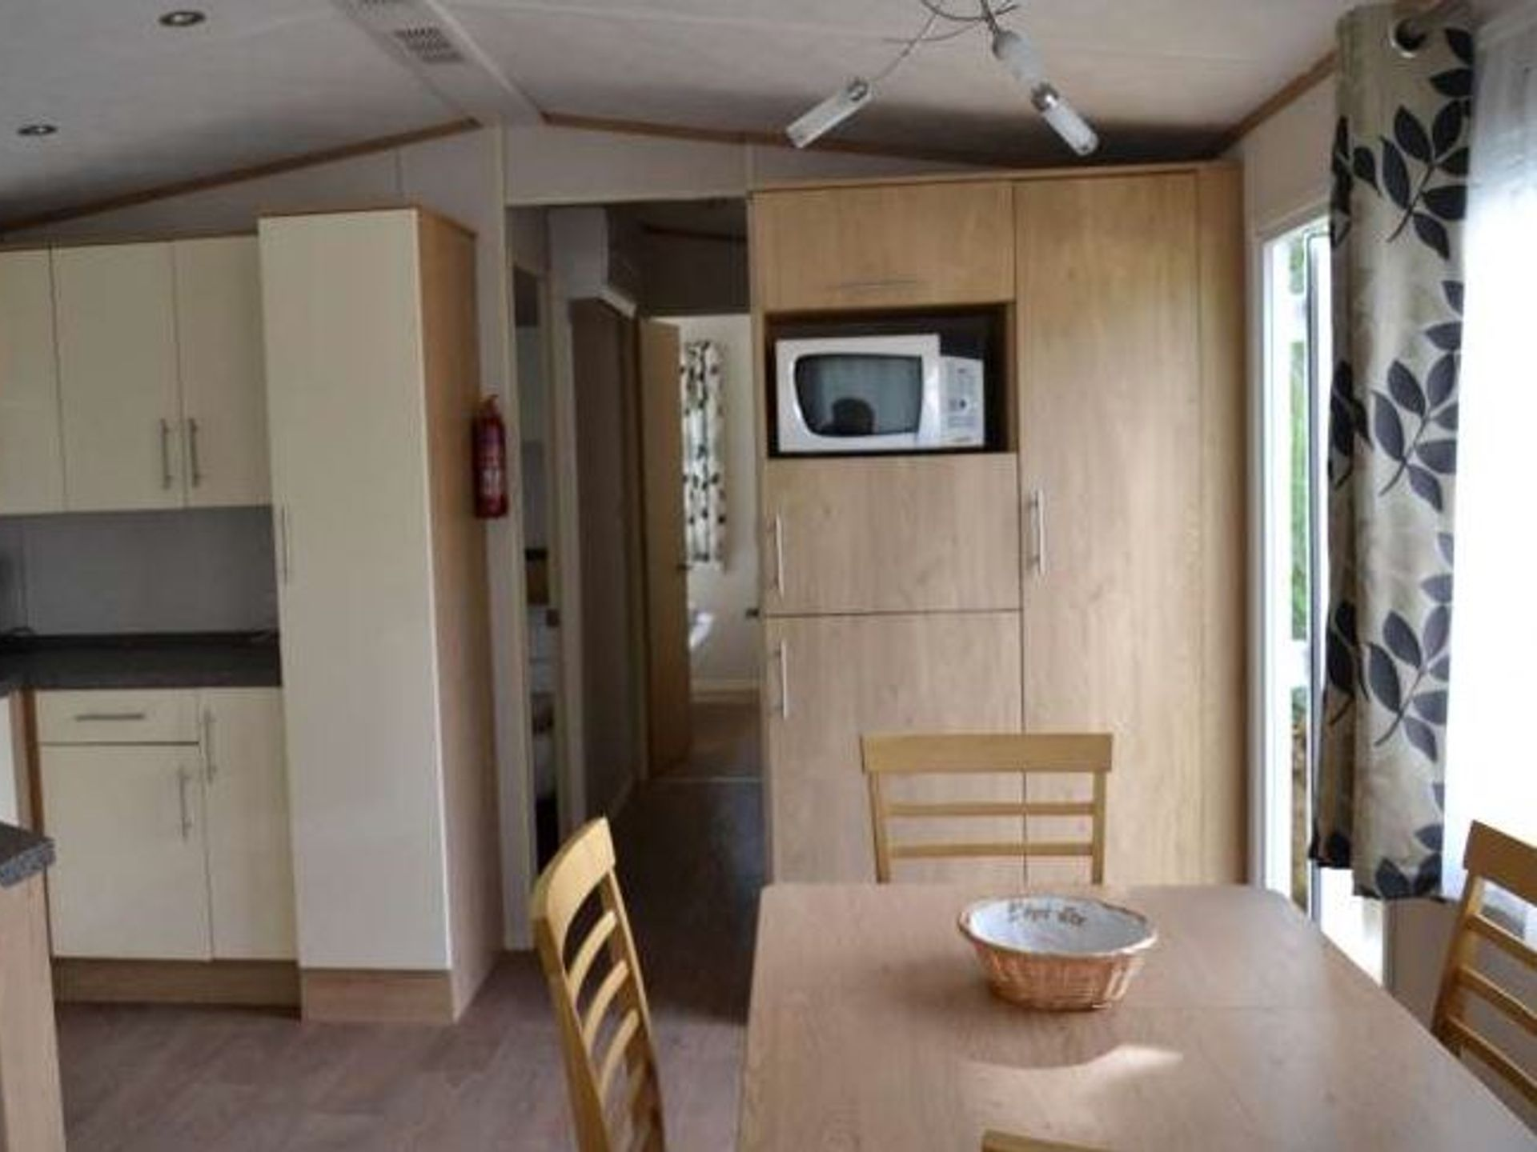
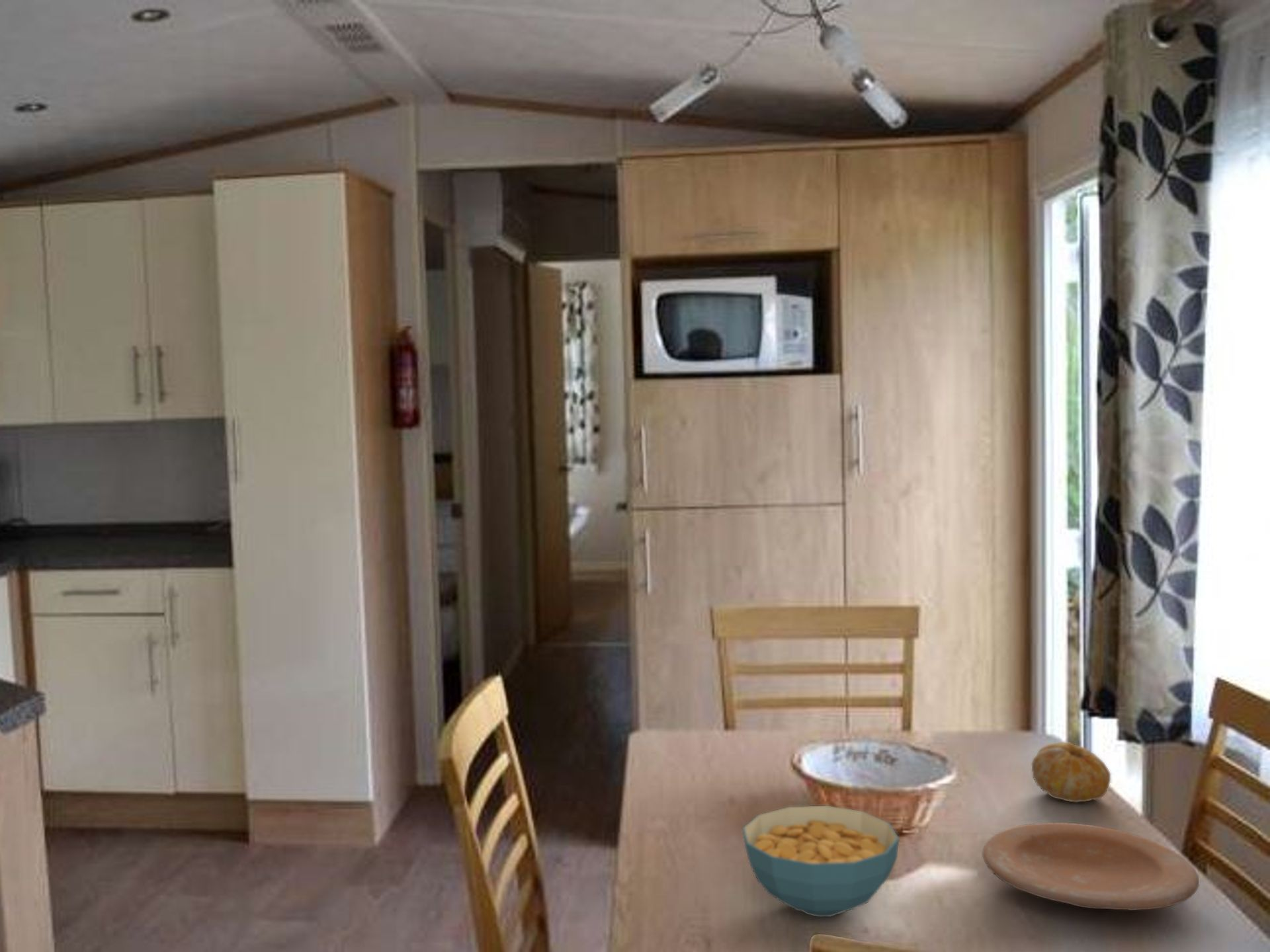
+ cereal bowl (820, 869)
+ fruit (1070, 771)
+ plate (1087, 875)
